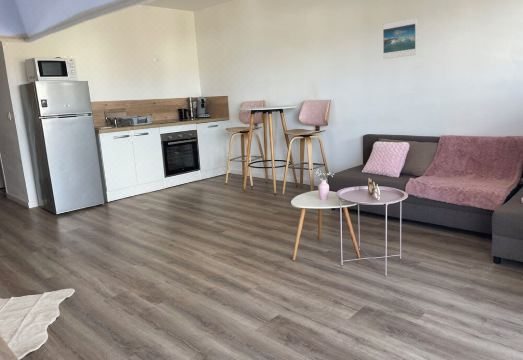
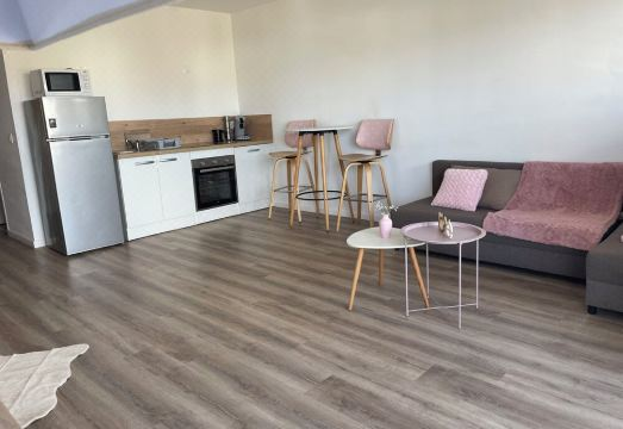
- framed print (399, 39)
